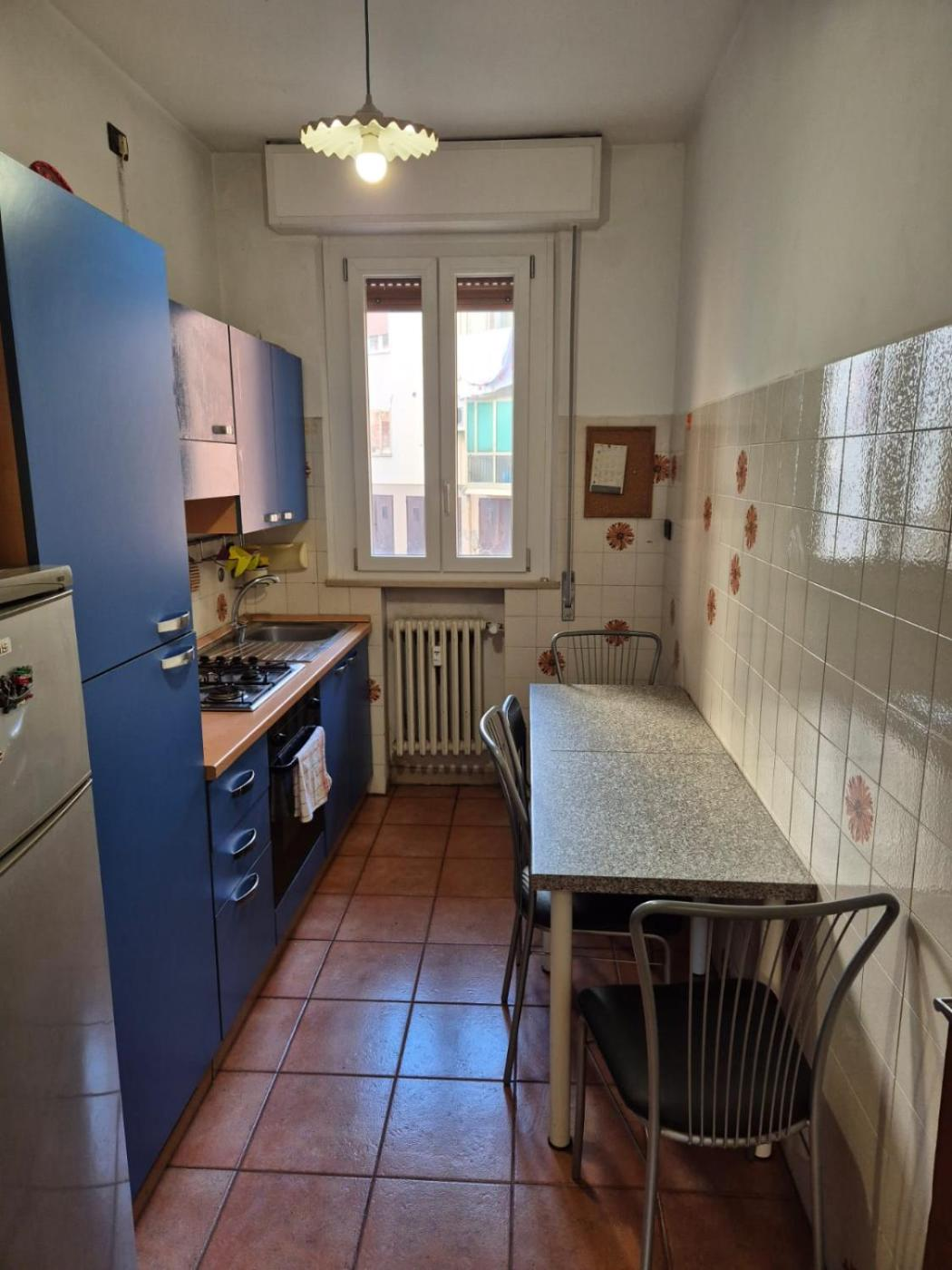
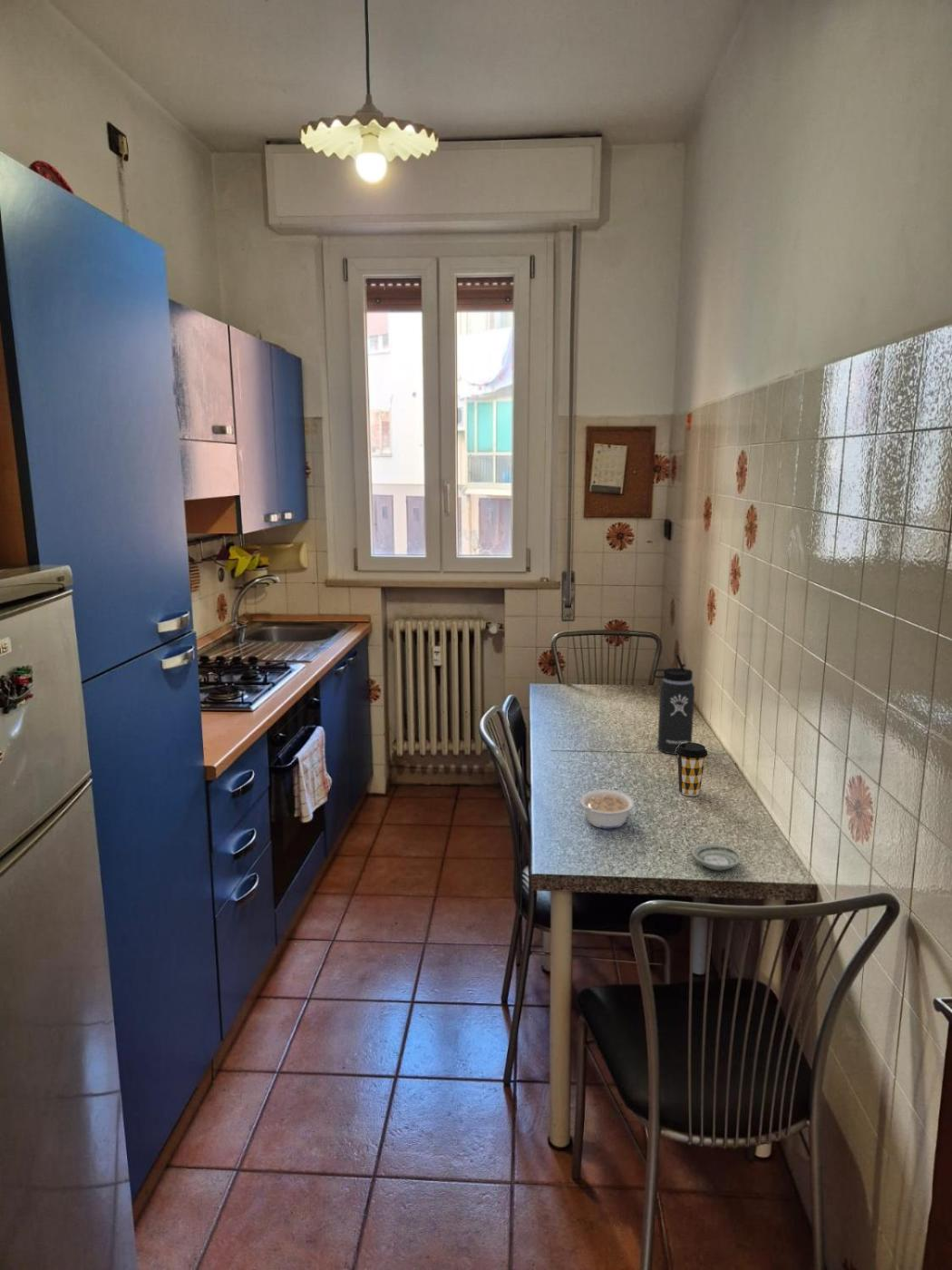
+ coffee cup (690, 769)
+ saucer (715, 859)
+ thermos bottle (672, 702)
+ legume (606, 809)
